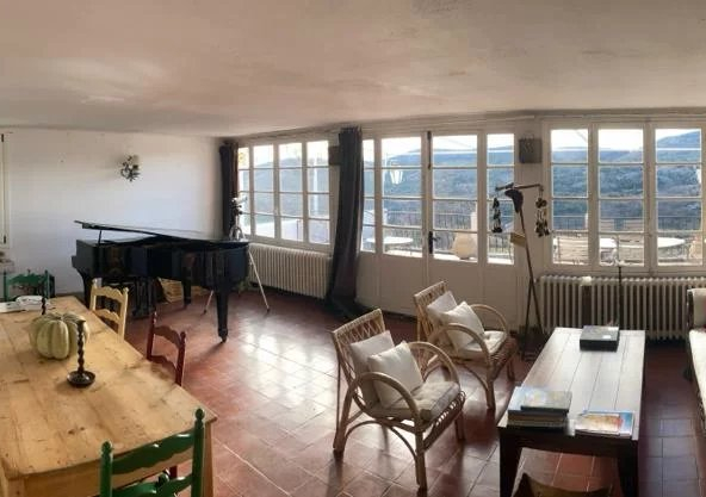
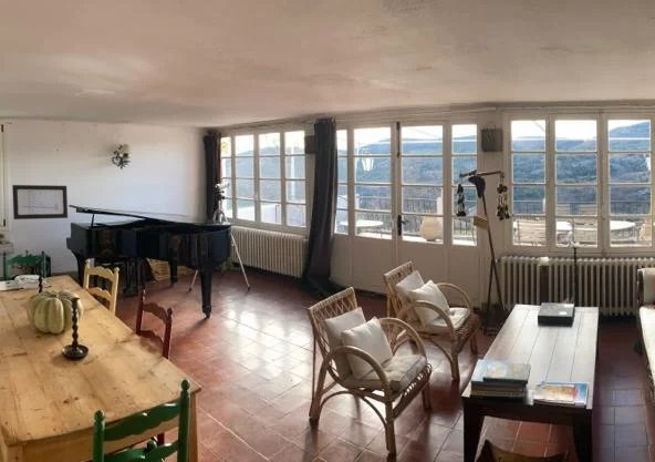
+ wall art (41, 202)
